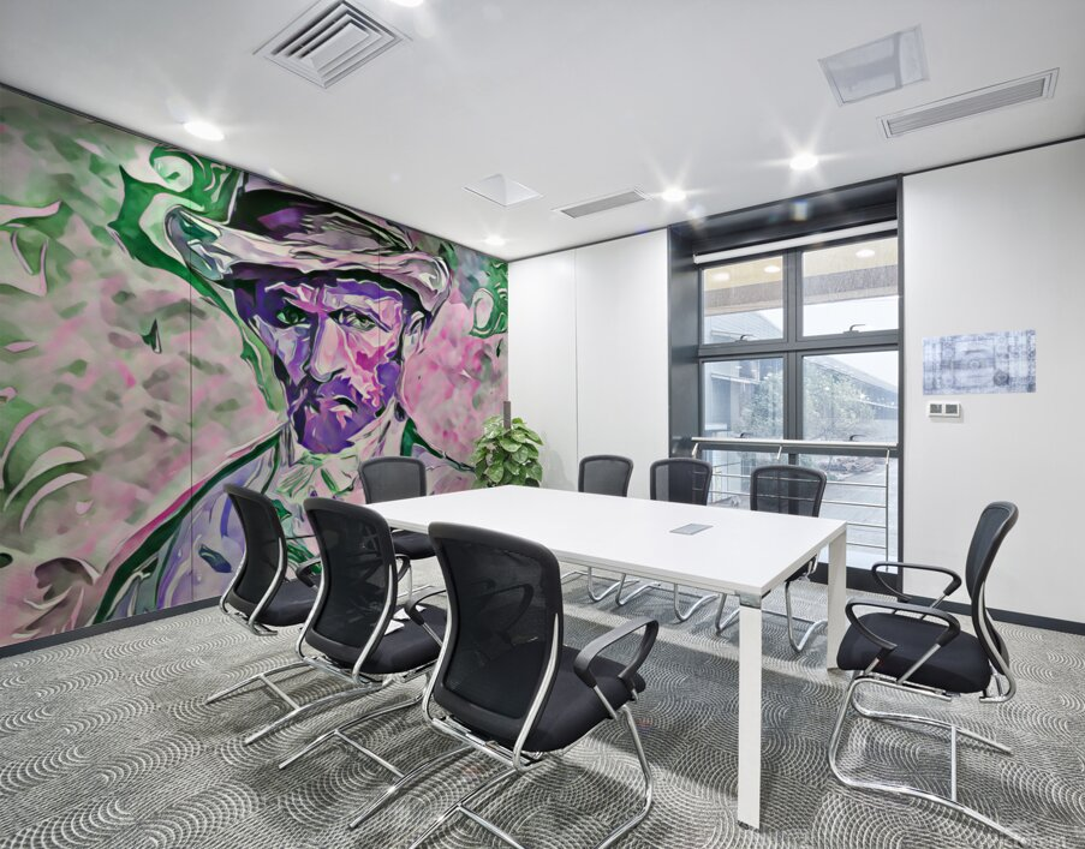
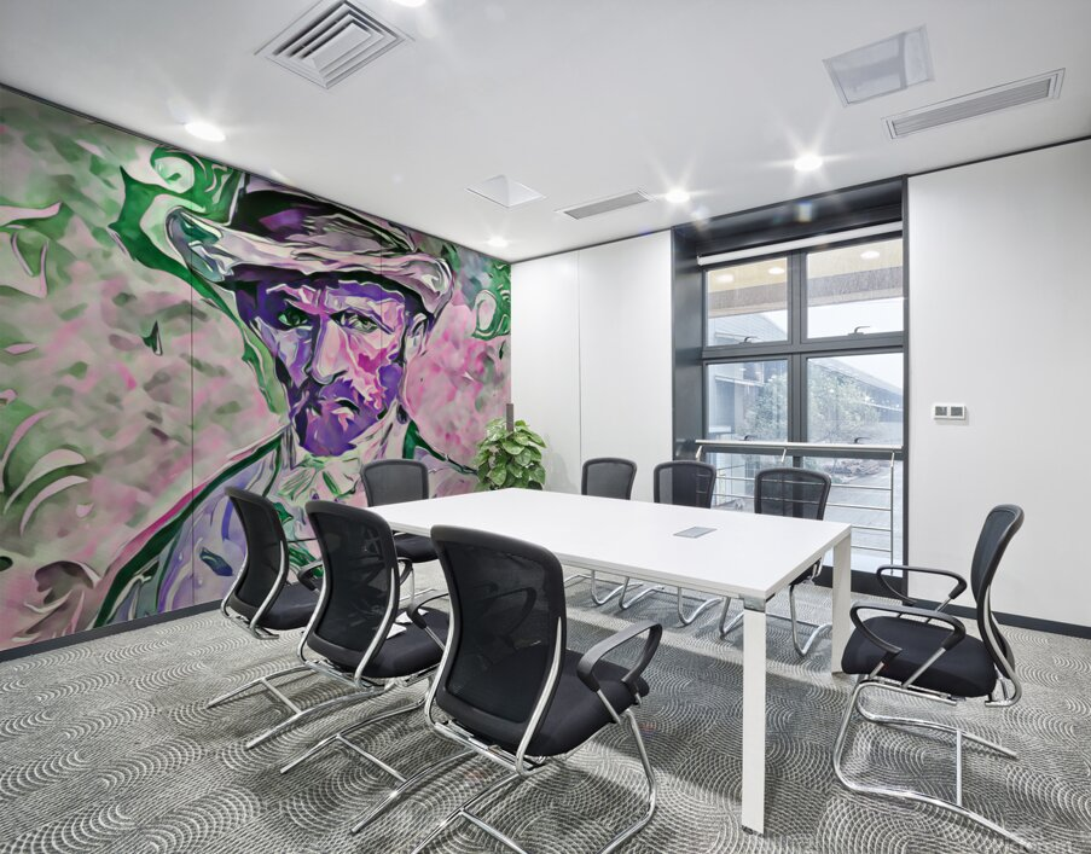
- wall art (976, 364)
